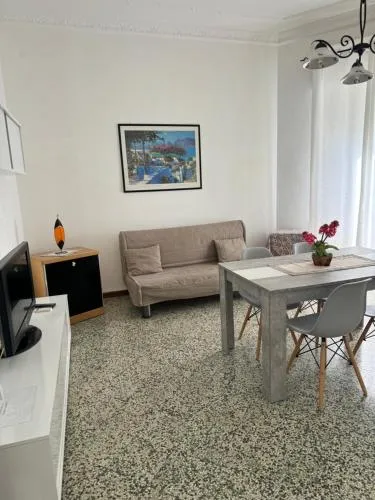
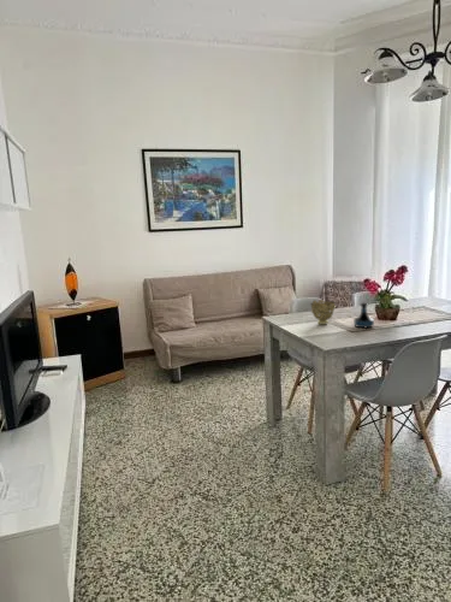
+ tequila bottle (363, 314)
+ decorative bowl (322, 313)
